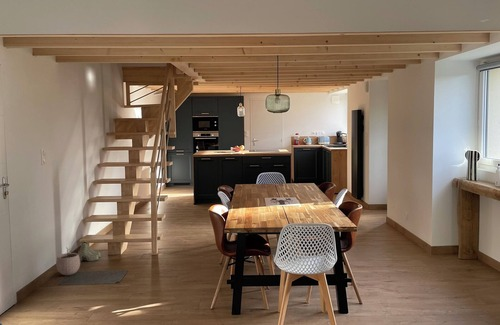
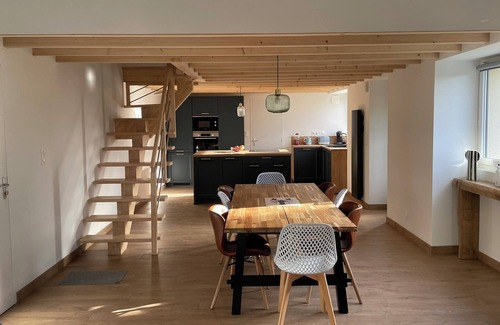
- plant pot (68, 260)
- boots (89, 250)
